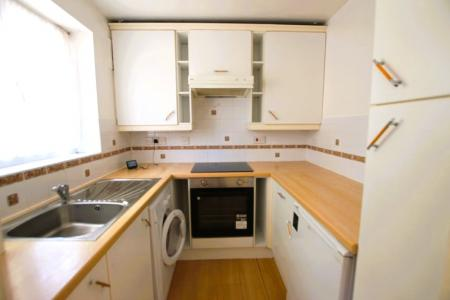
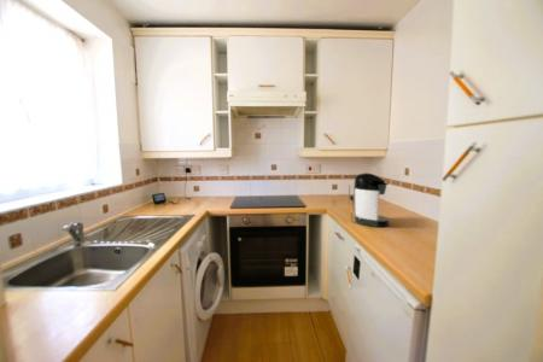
+ coffee maker (369, 199)
